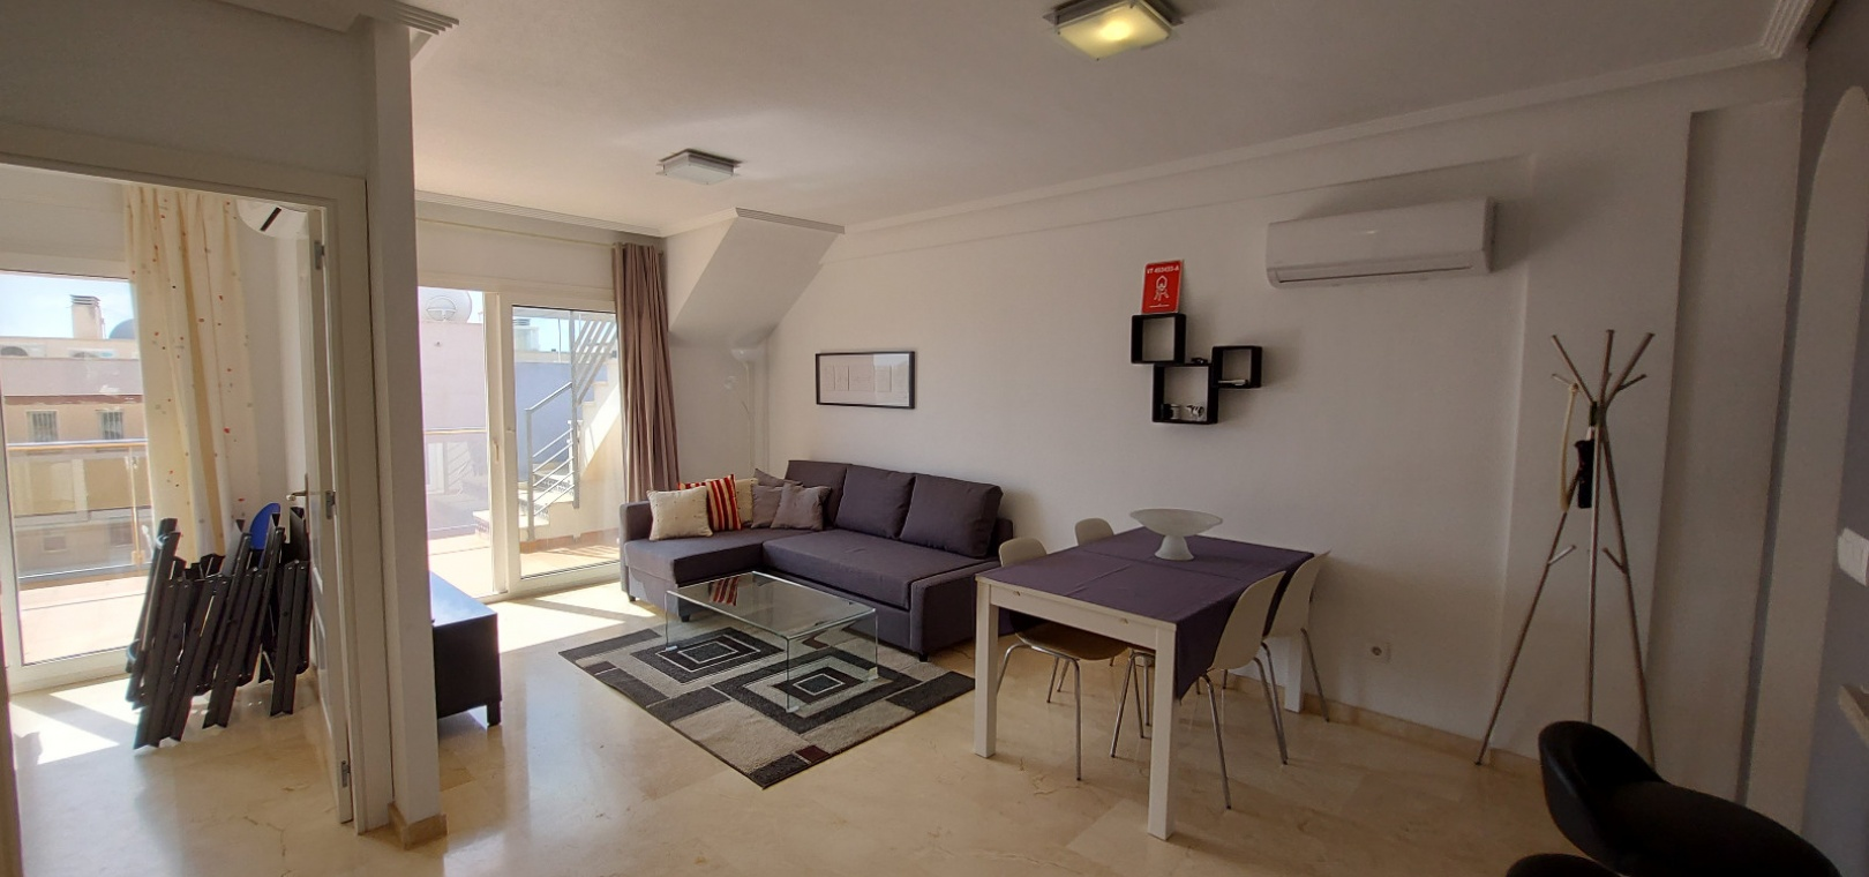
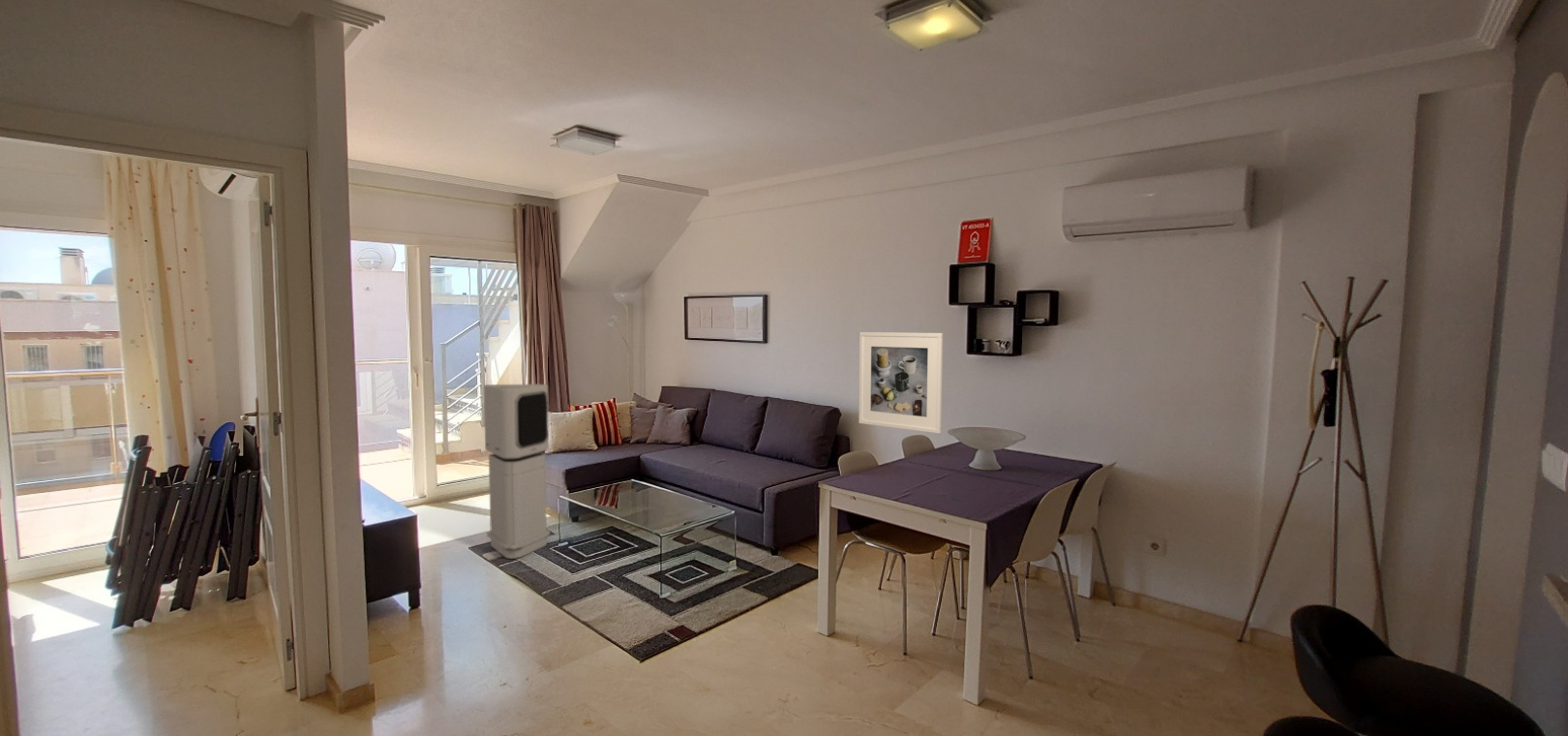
+ air purifier (510, 467)
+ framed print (898, 380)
